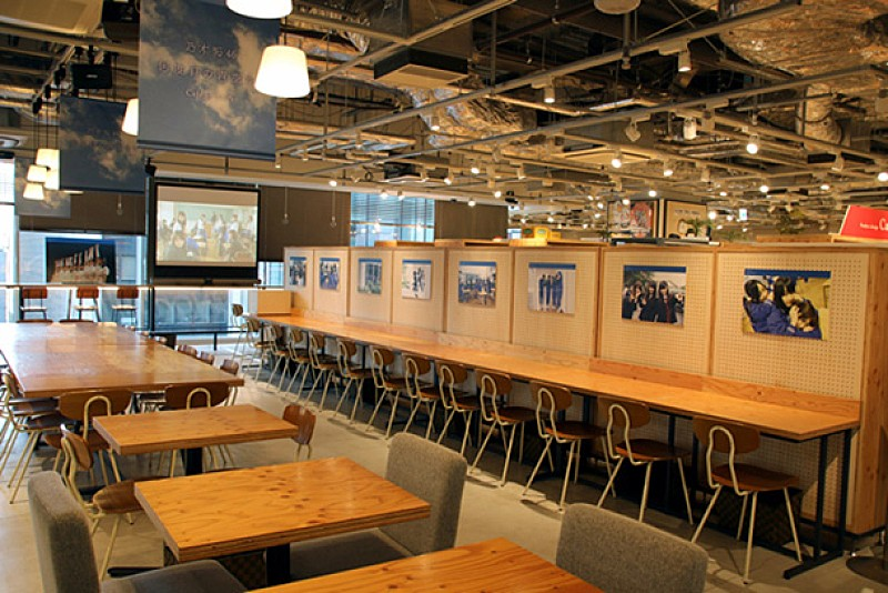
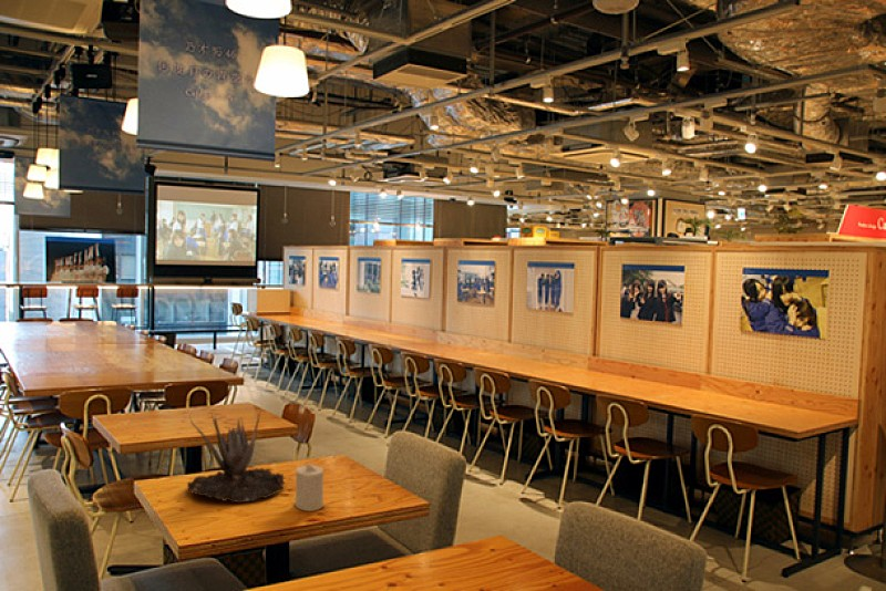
+ plant (237, 447)
+ candle (309, 484)
